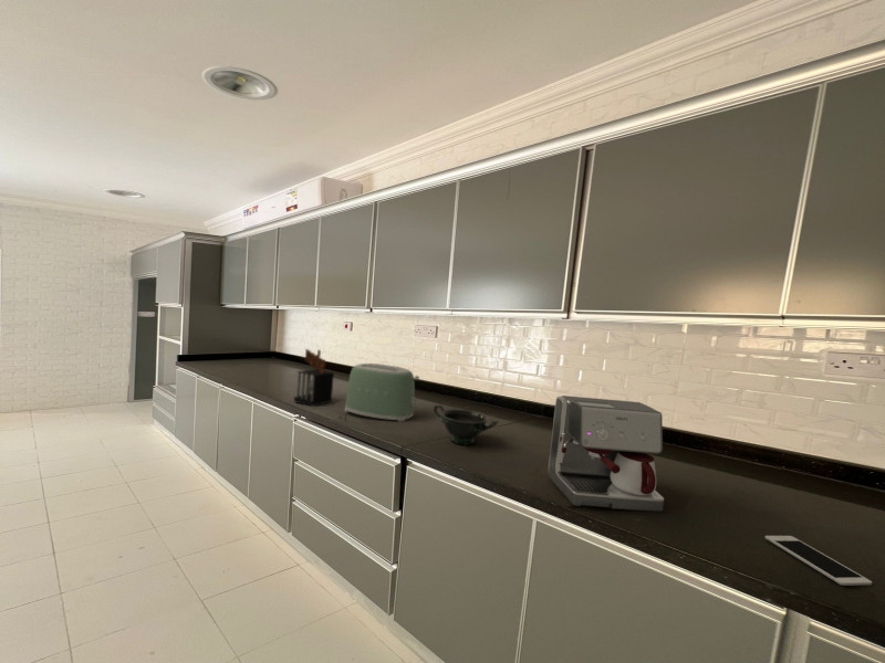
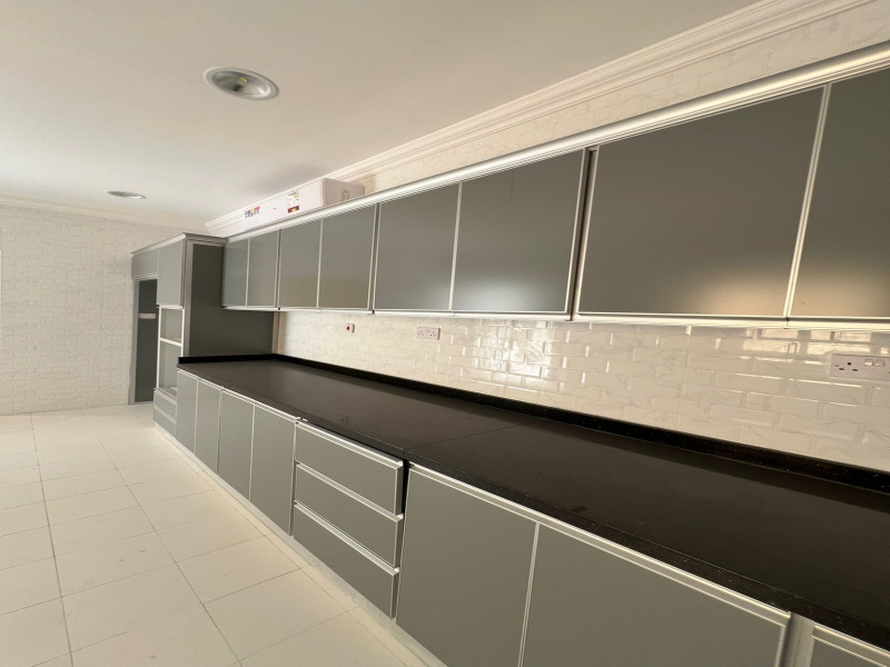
- bowl (462, 427)
- knife block (313, 375)
- coffee maker (606, 448)
- toaster (381, 389)
- cell phone (813, 558)
